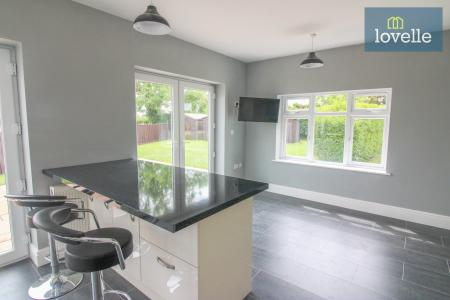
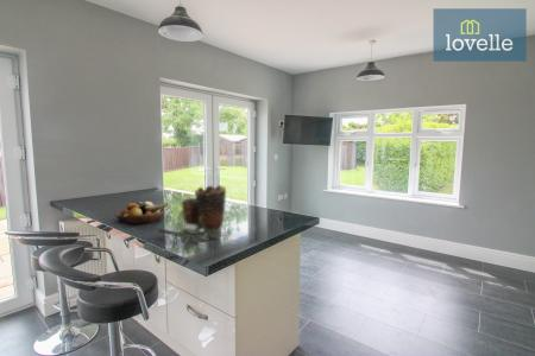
+ clay pot (199, 210)
+ fruit bowl (141, 209)
